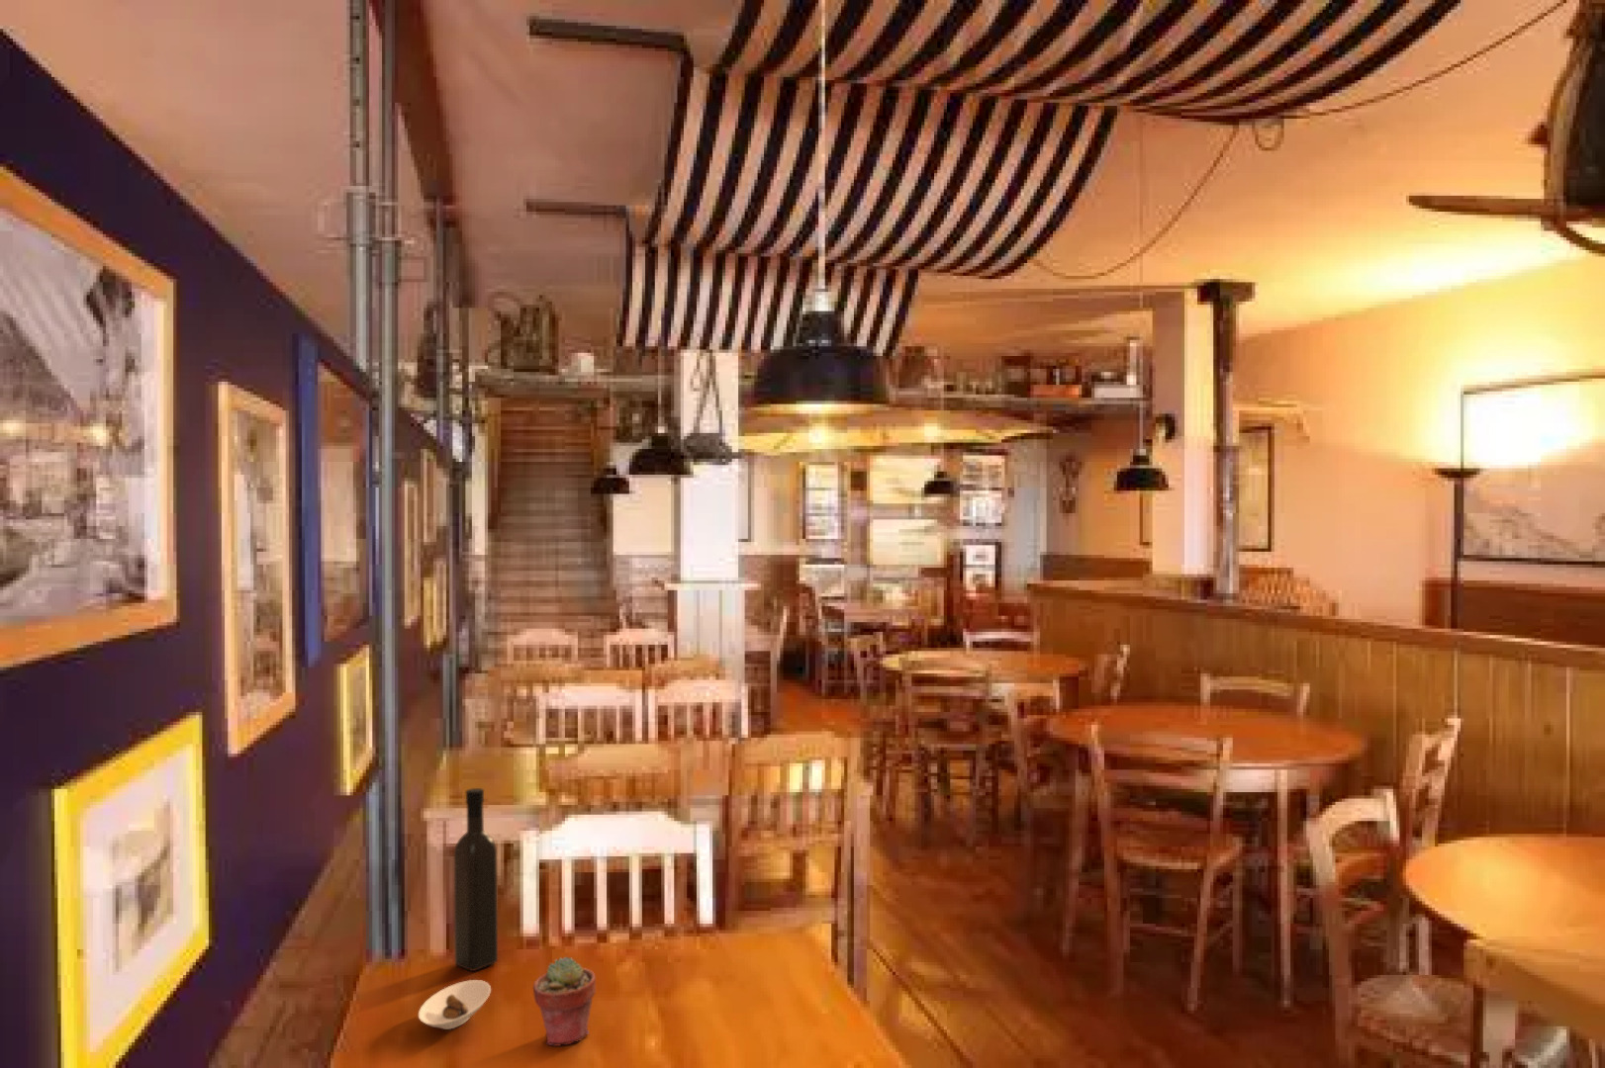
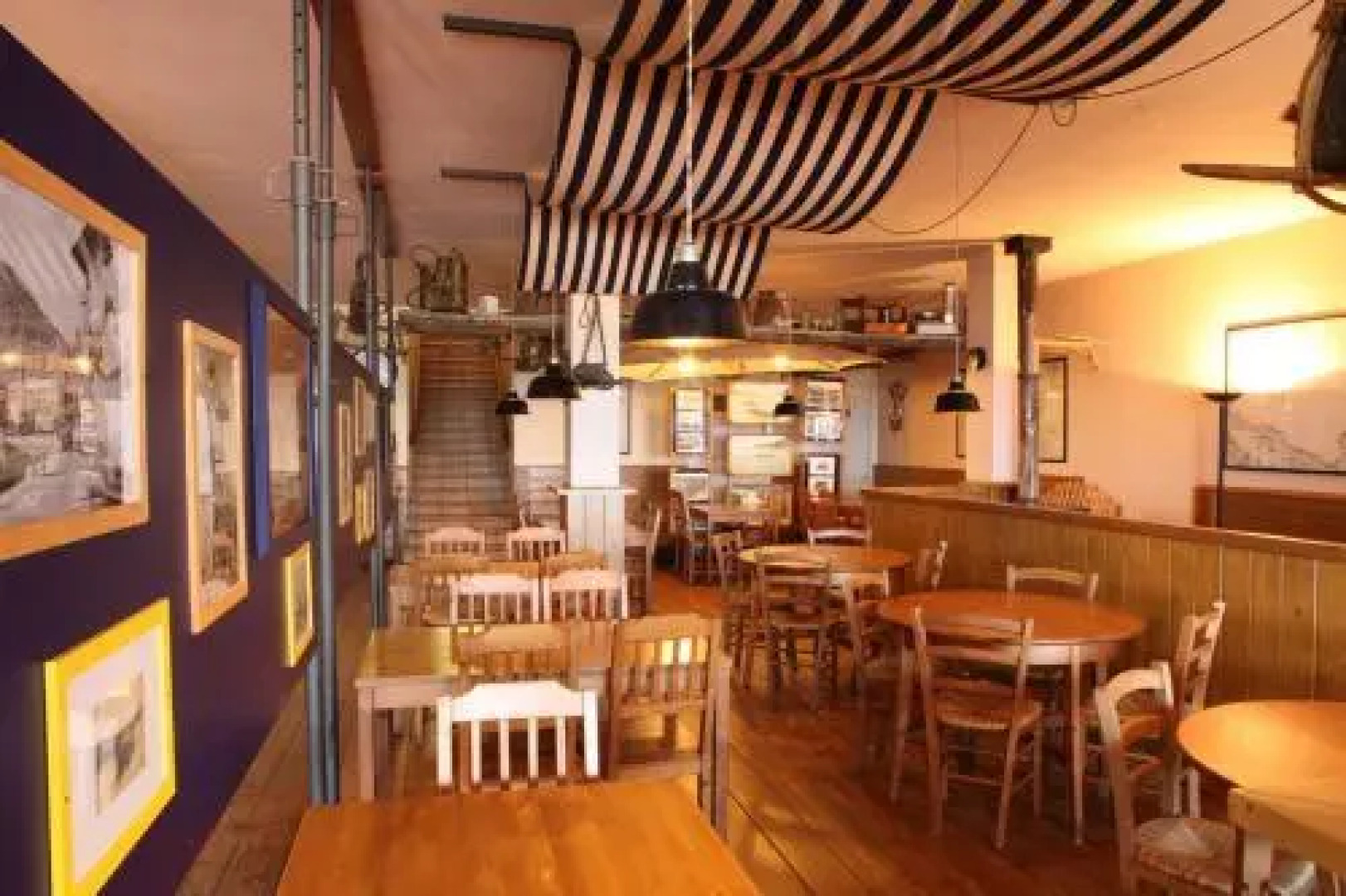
- potted succulent (565, 995)
- wine bottle (475, 876)
- saucer (456, 1007)
